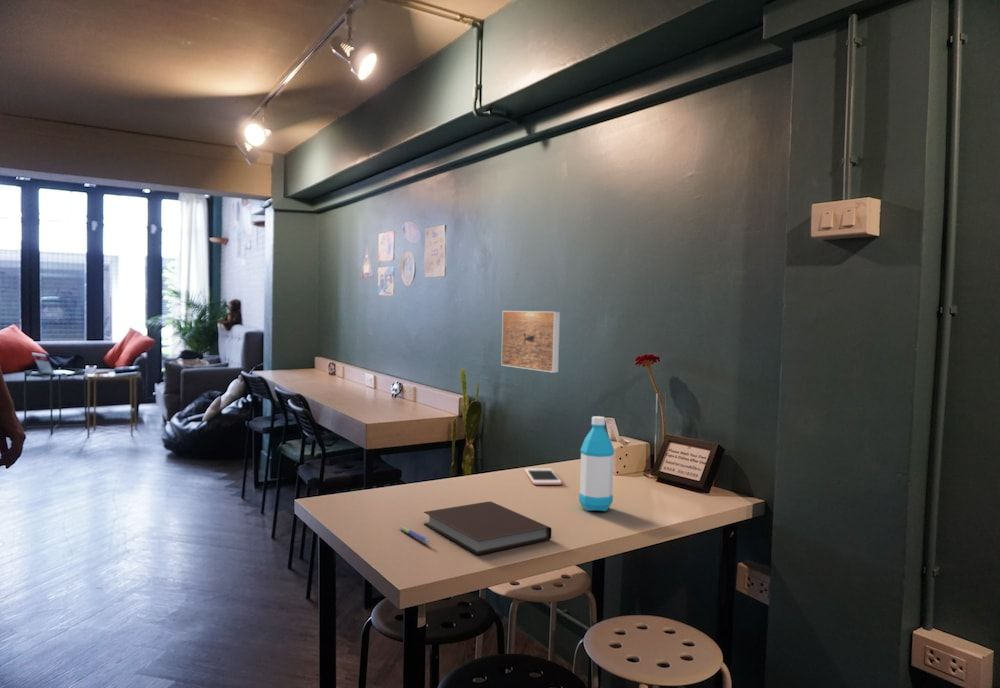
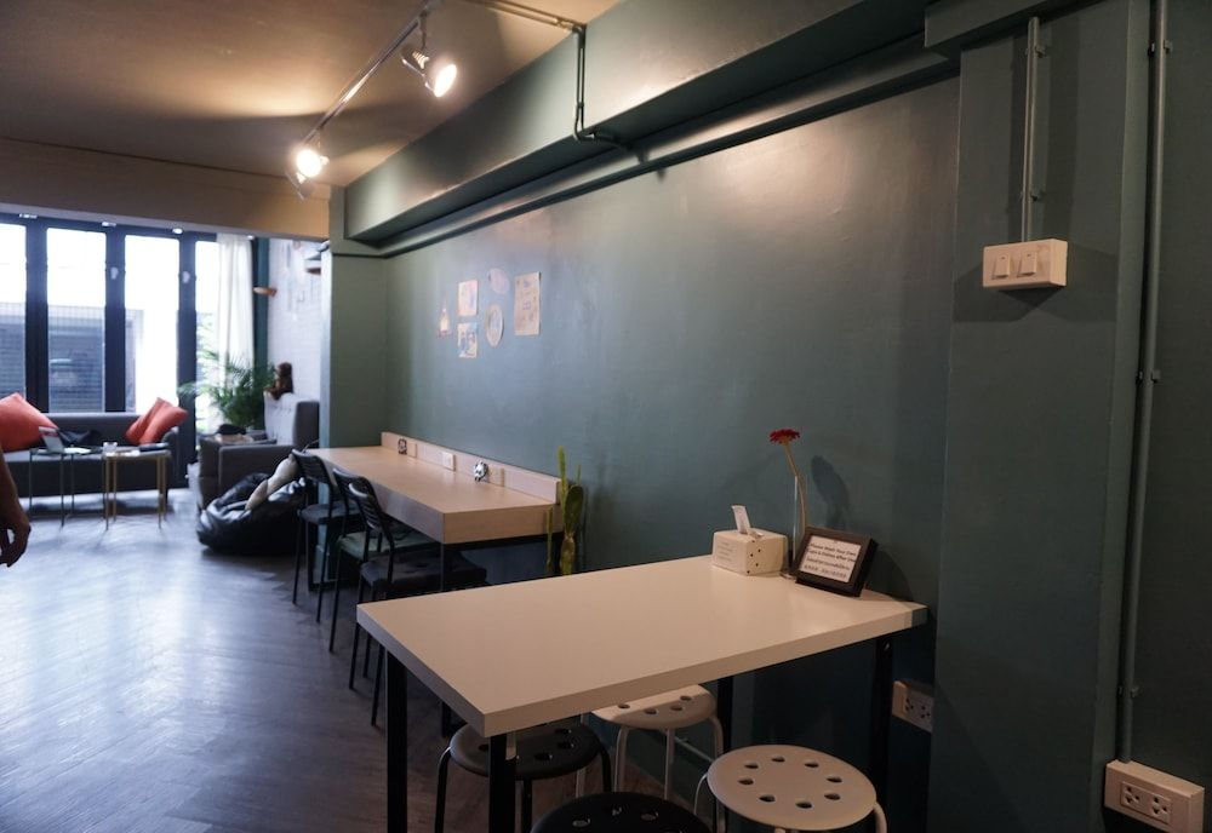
- notebook (485, 525)
- pen (413, 533)
- cell phone (542, 476)
- water bottle (597, 463)
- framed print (529, 340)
